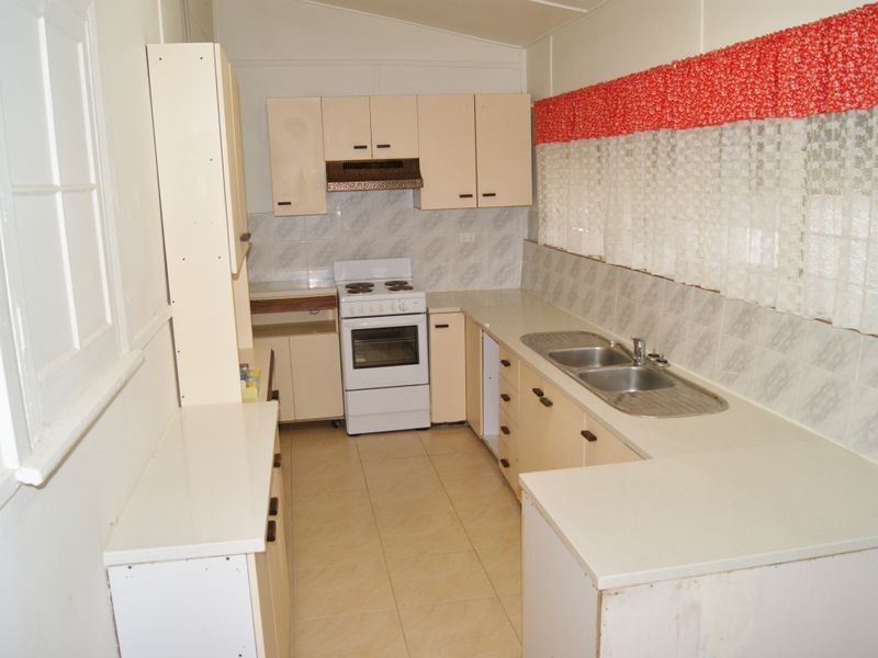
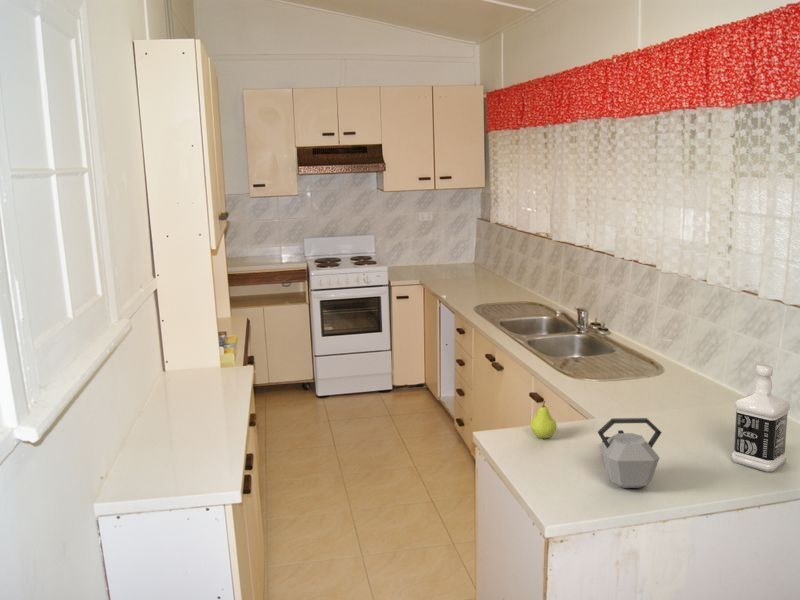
+ kettle (621, 440)
+ fruit (543, 419)
+ bottle (761, 414)
